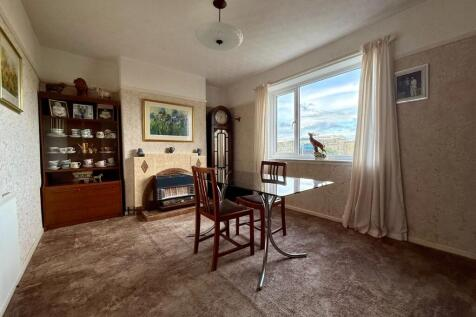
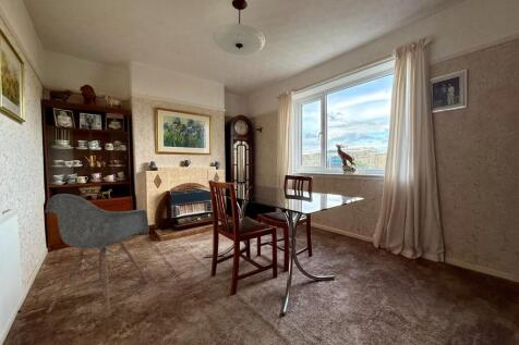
+ armchair (100, 243)
